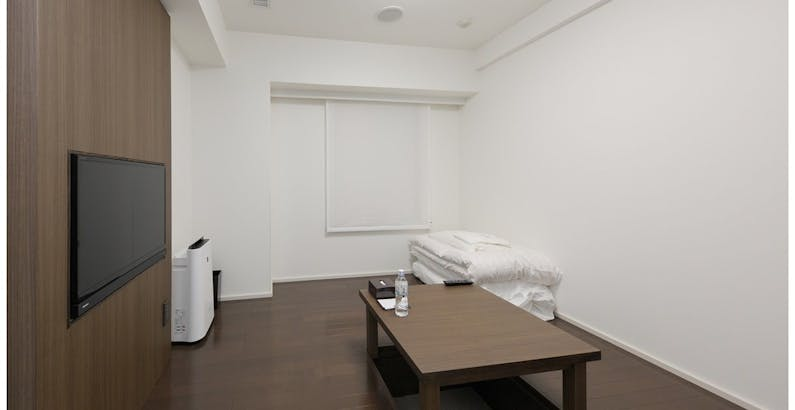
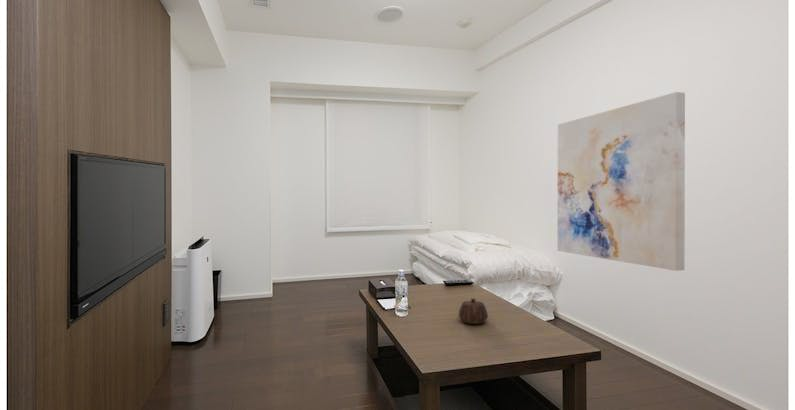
+ teapot (473, 310)
+ wall art (610, 185)
